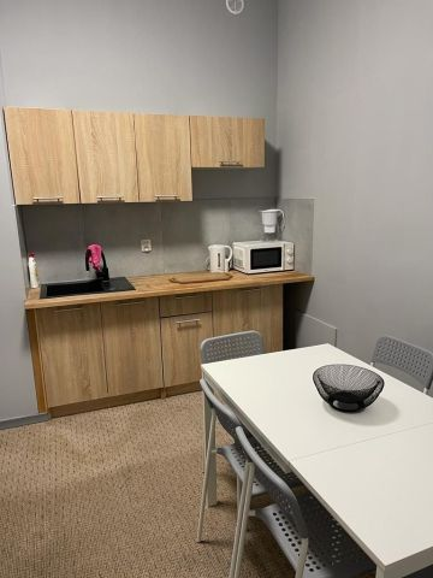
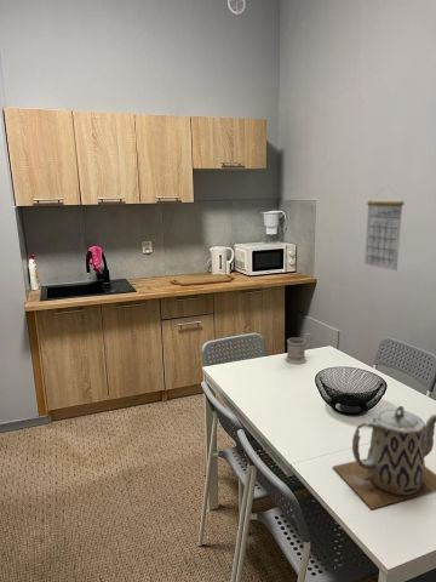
+ mug (299, 347)
+ teapot (392, 441)
+ calendar (383, 227)
